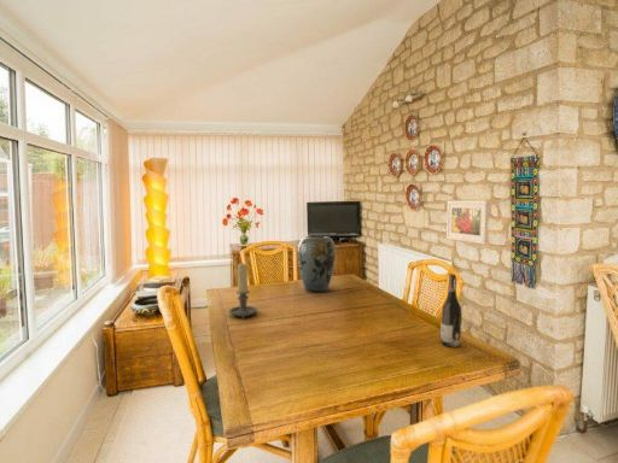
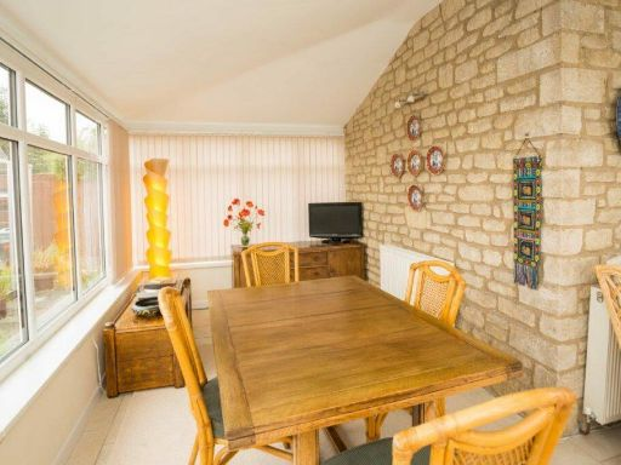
- wine bottle (451, 309)
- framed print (466, 221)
- candle holder (243, 288)
- vase (316, 263)
